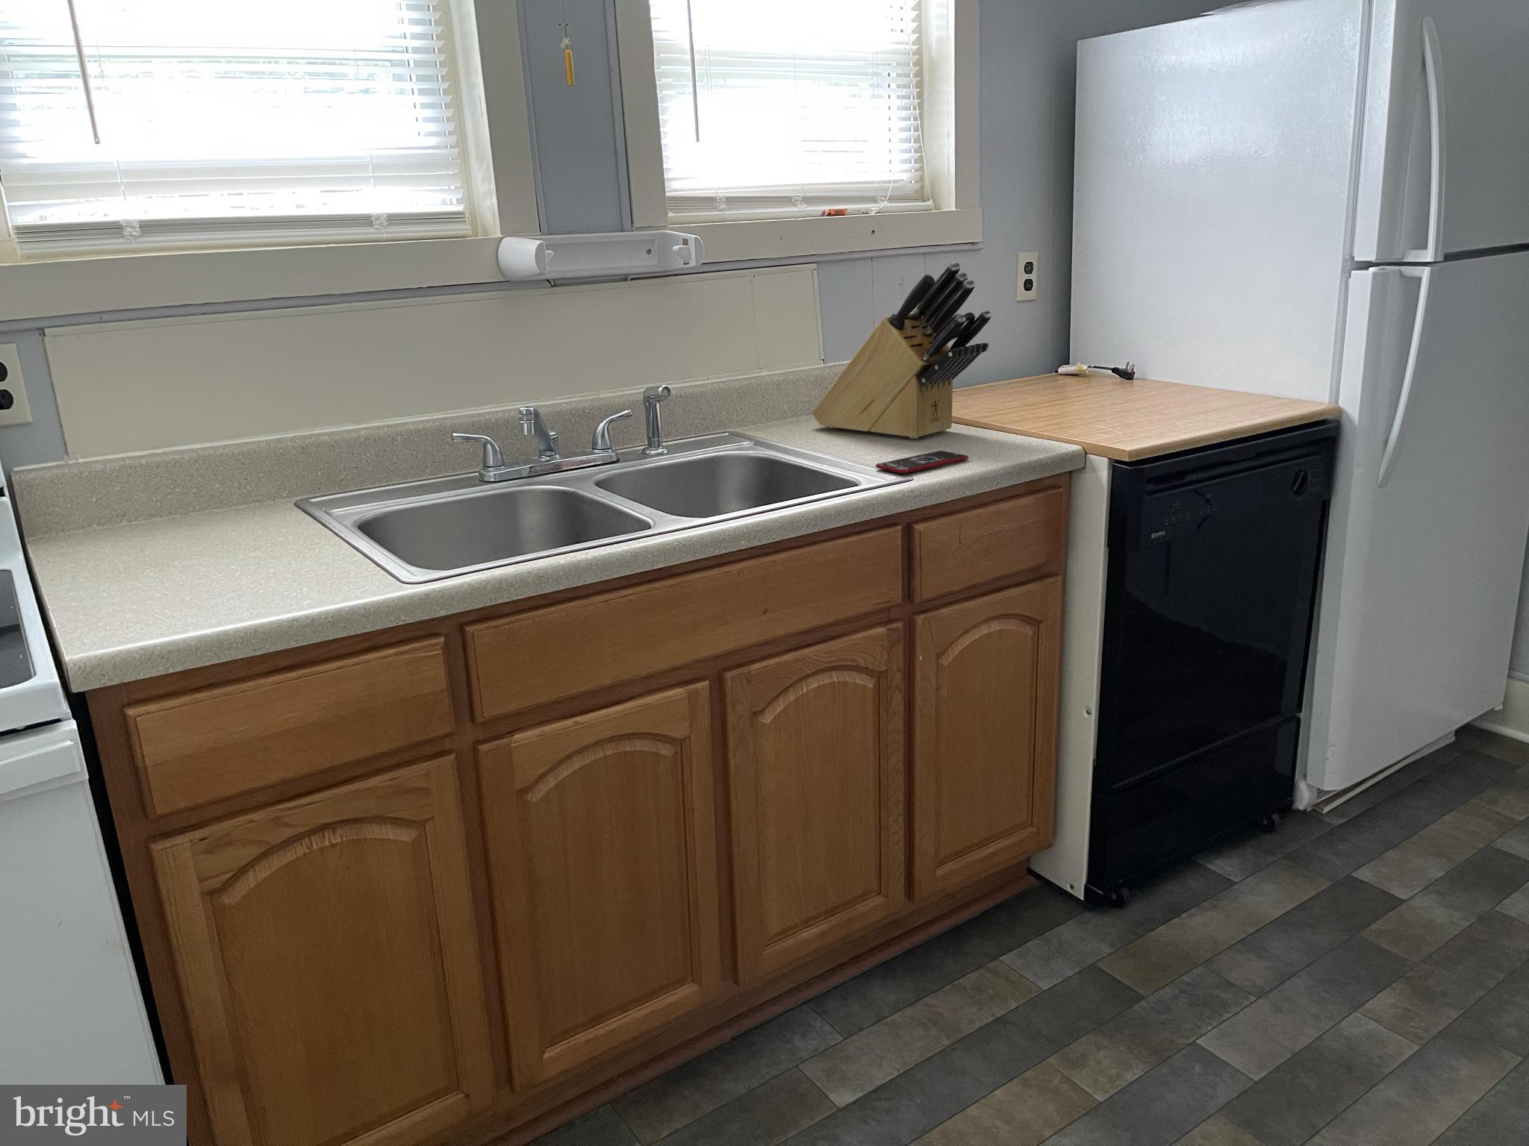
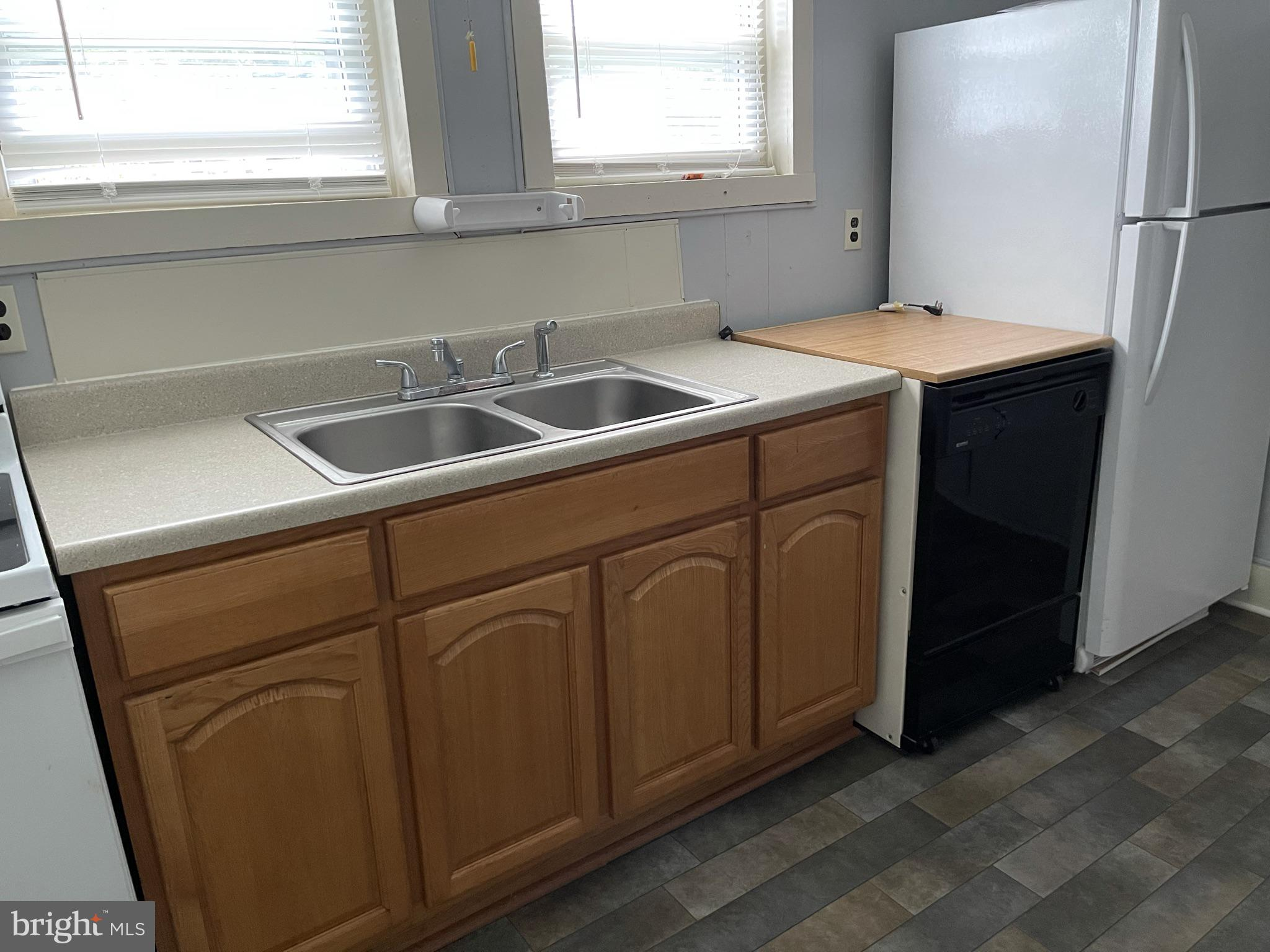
- knife block (898, 348)
- smartphone (922, 461)
